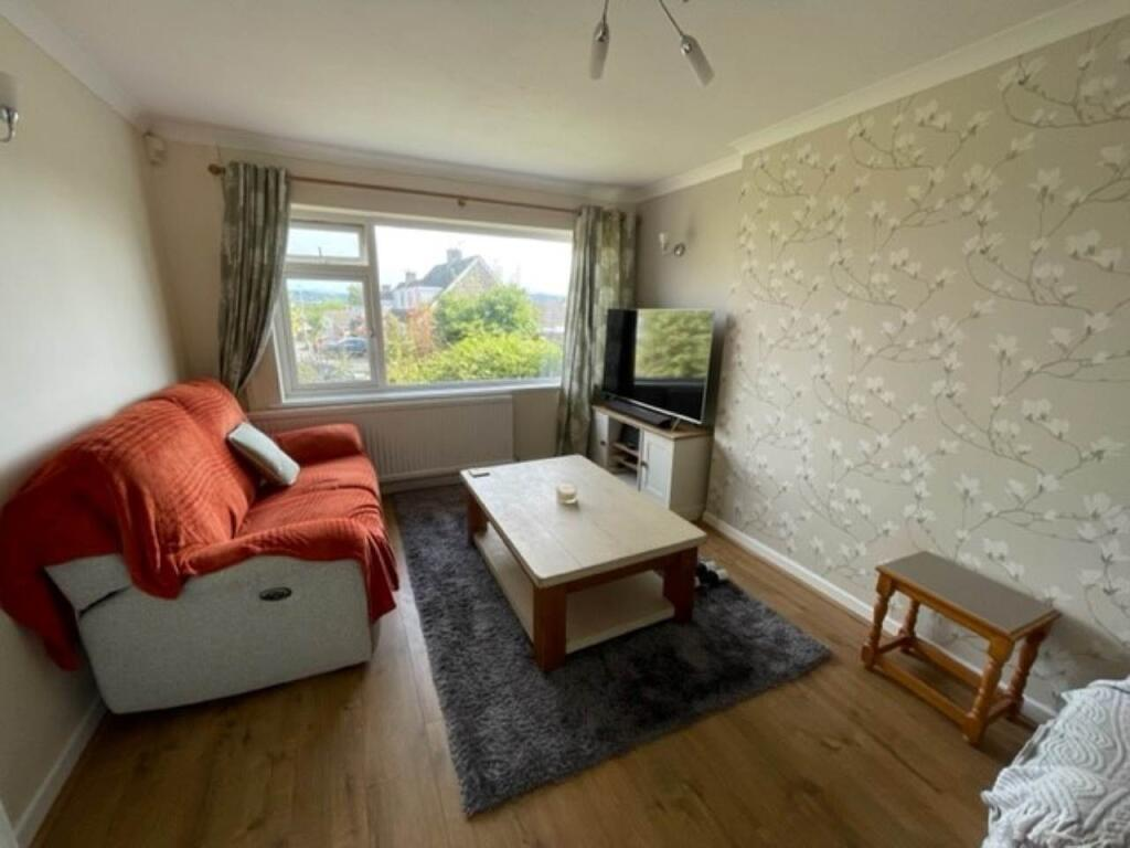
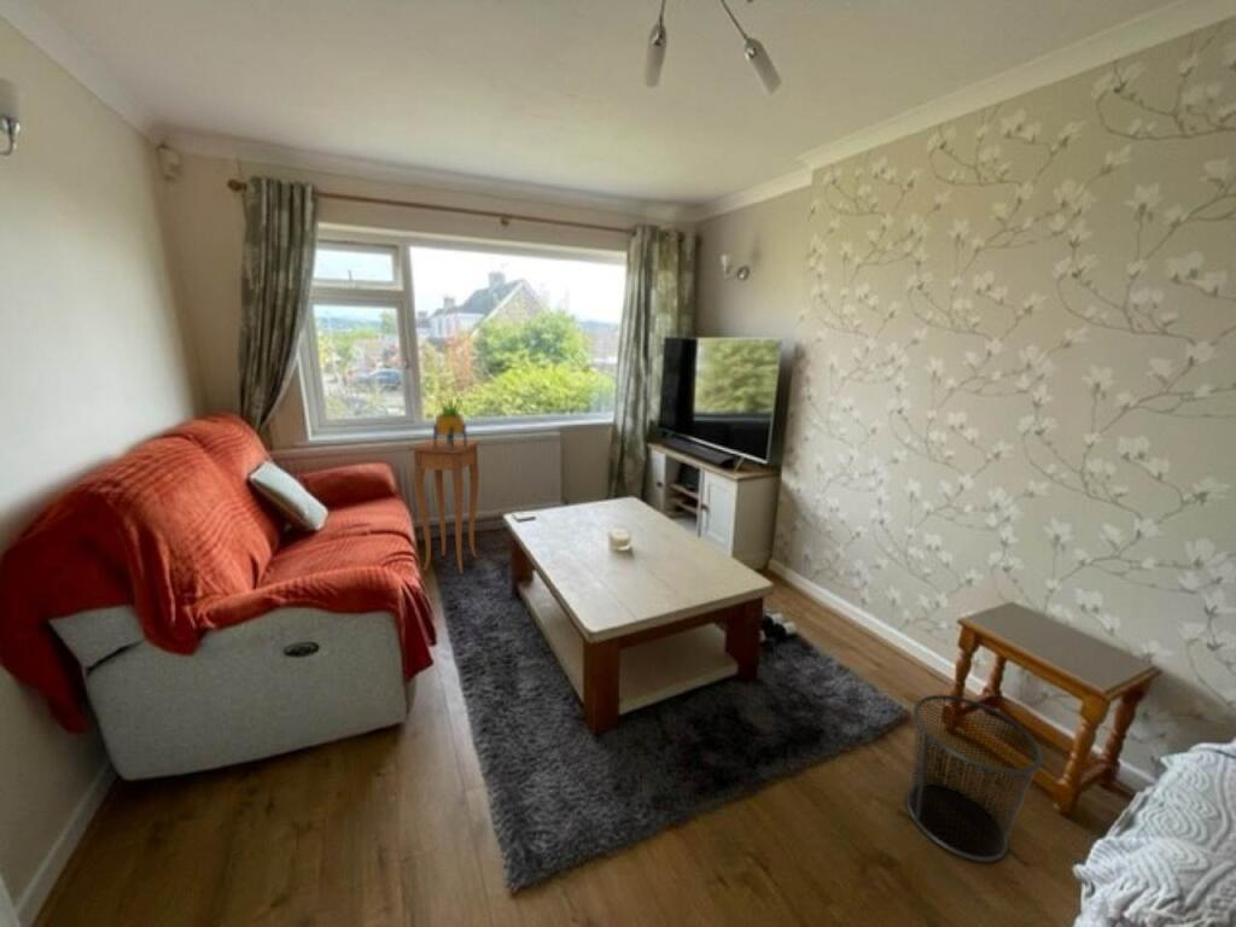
+ potted plant (449, 419)
+ waste bin (964, 775)
+ side table (443, 506)
